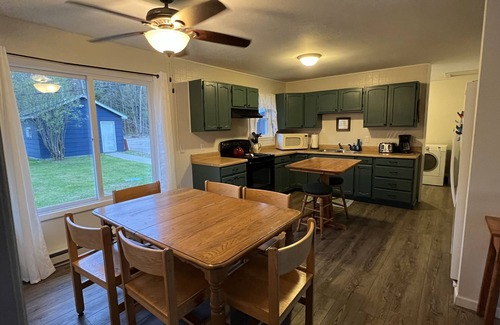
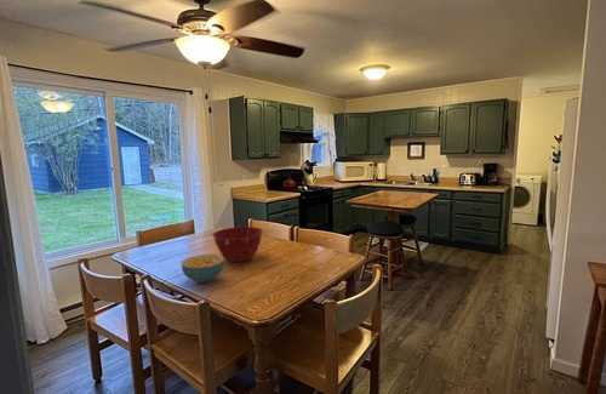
+ cereal bowl (204, 270)
+ mixing bowl (239, 245)
